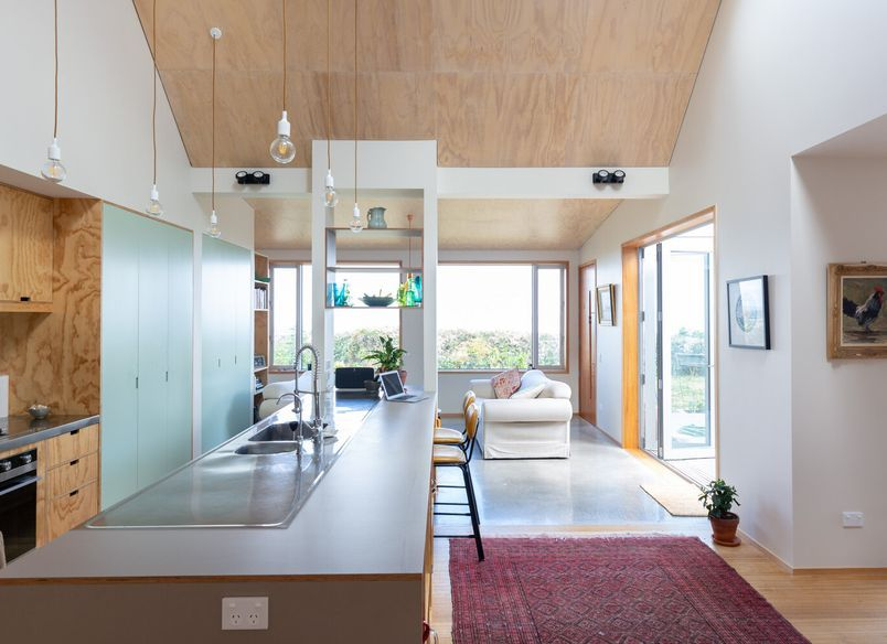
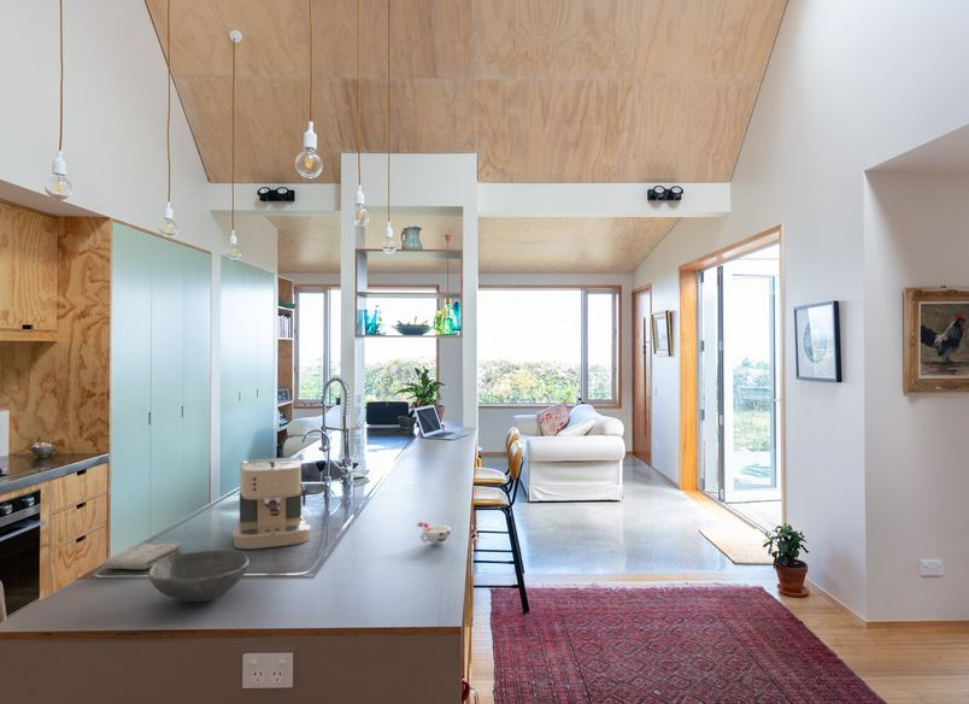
+ bowl (199, 580)
+ washcloth (145, 555)
+ cup (434, 533)
+ coffee maker (271, 499)
